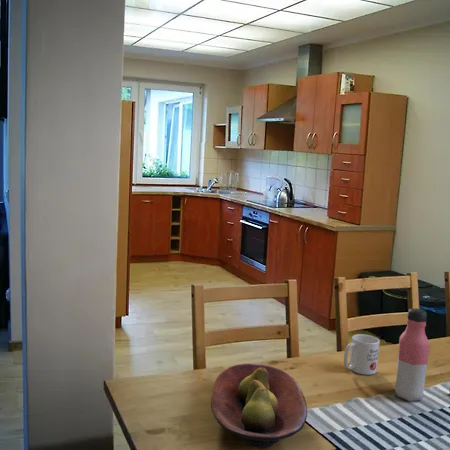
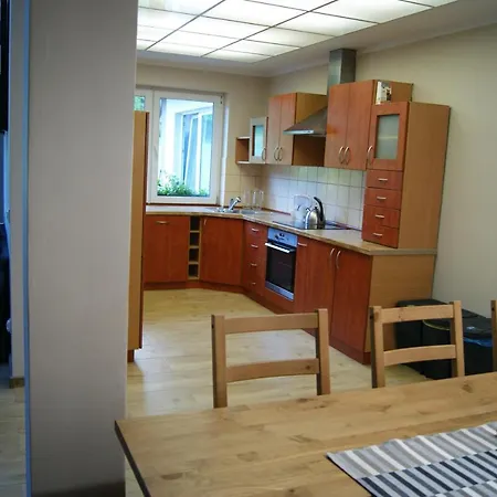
- mug (359, 354)
- fruit bowl (257, 397)
- water bottle (413, 353)
